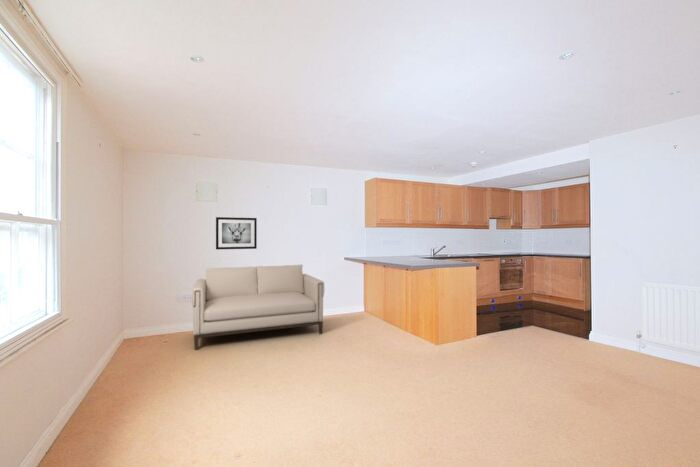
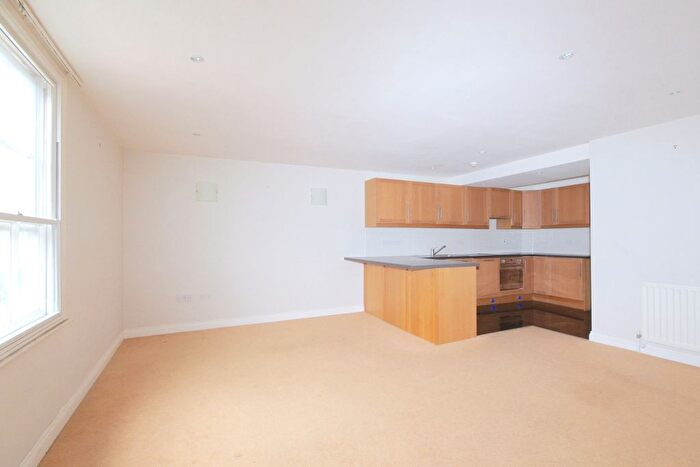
- wall art (236, 233)
- sofa (259, 300)
